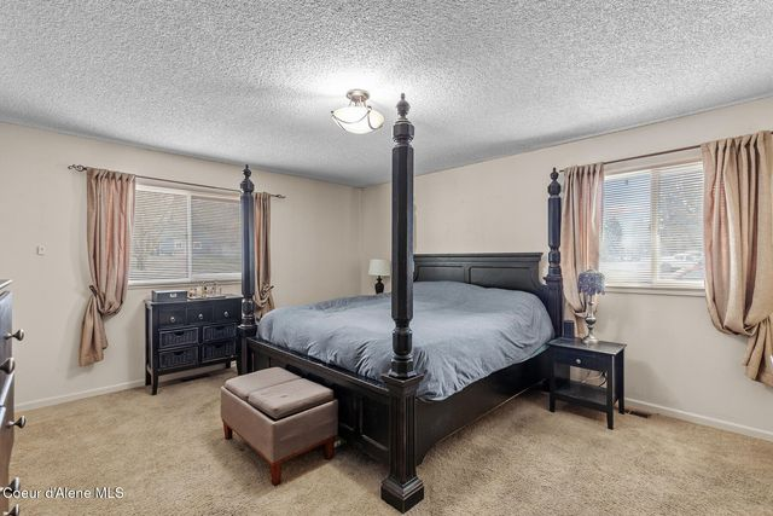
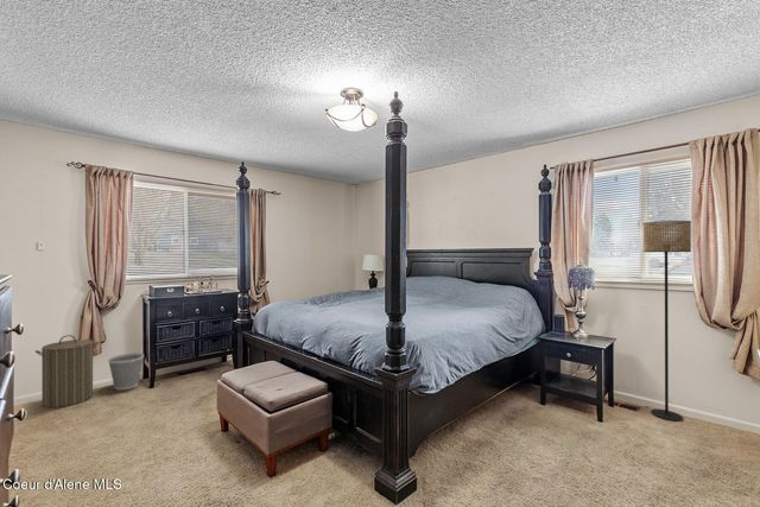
+ floor lamp (666, 318)
+ wastebasket (126, 372)
+ laundry hamper (68, 367)
